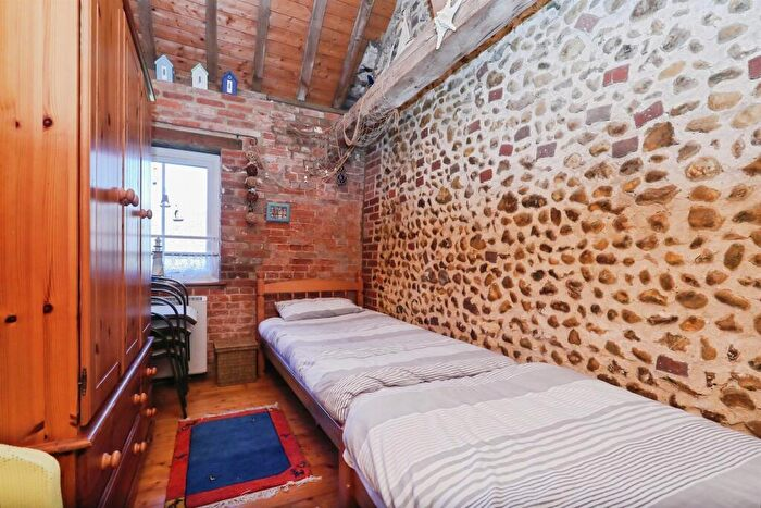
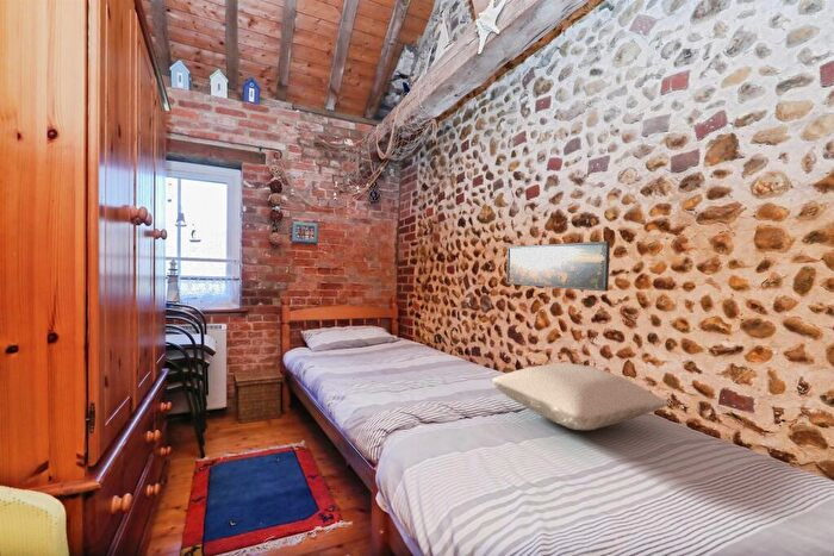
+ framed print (550, 265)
+ pillow (572, 394)
